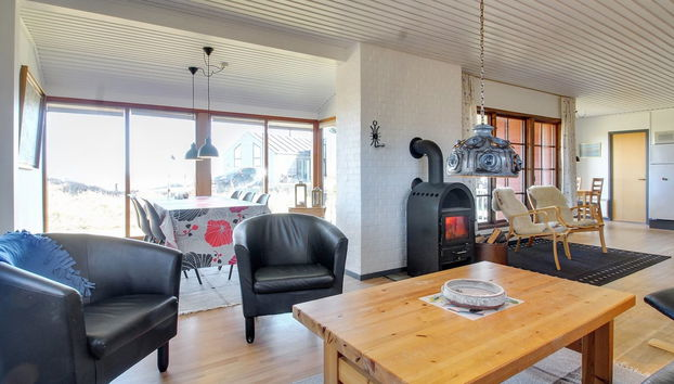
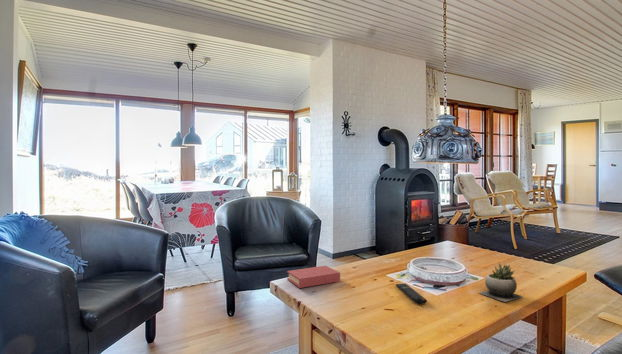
+ succulent plant (500, 279)
+ remote control (410, 293)
+ book (313, 276)
